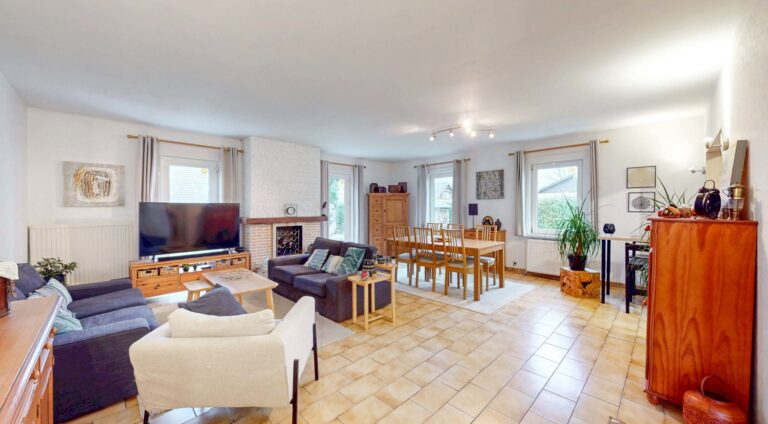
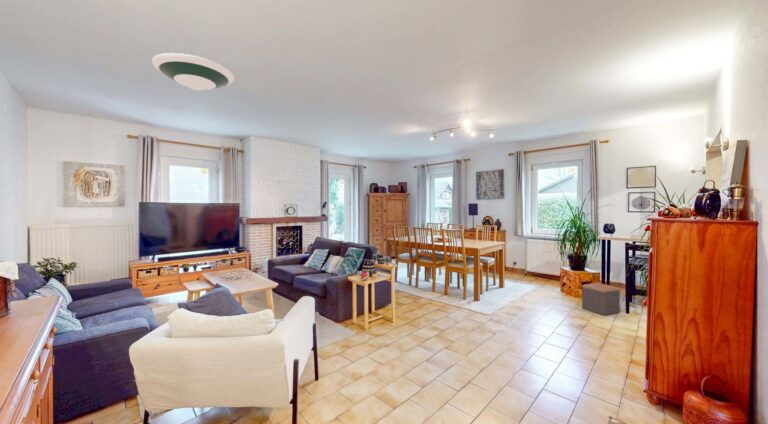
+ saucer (195, 79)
+ footstool (600, 297)
